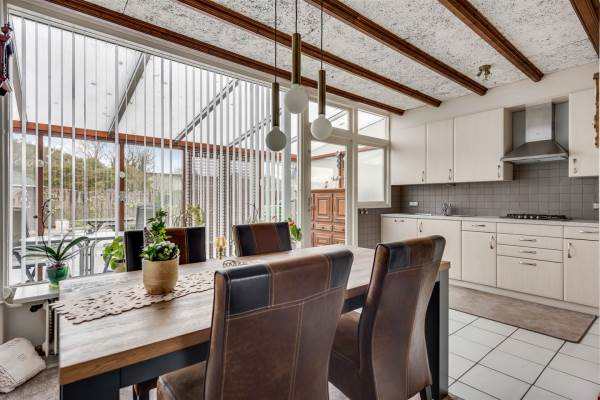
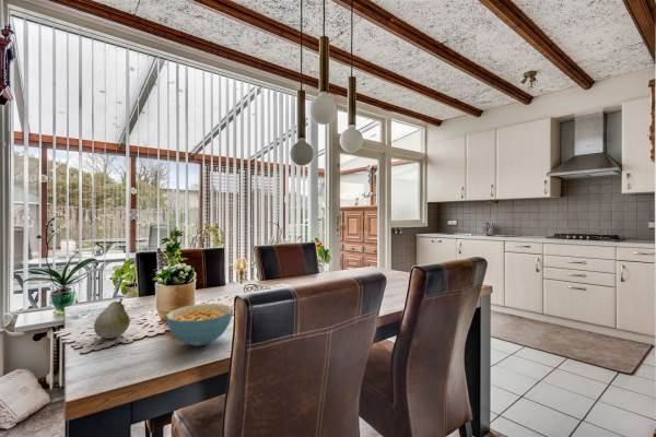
+ fruit (112, 318)
+ cereal bowl (200, 327)
